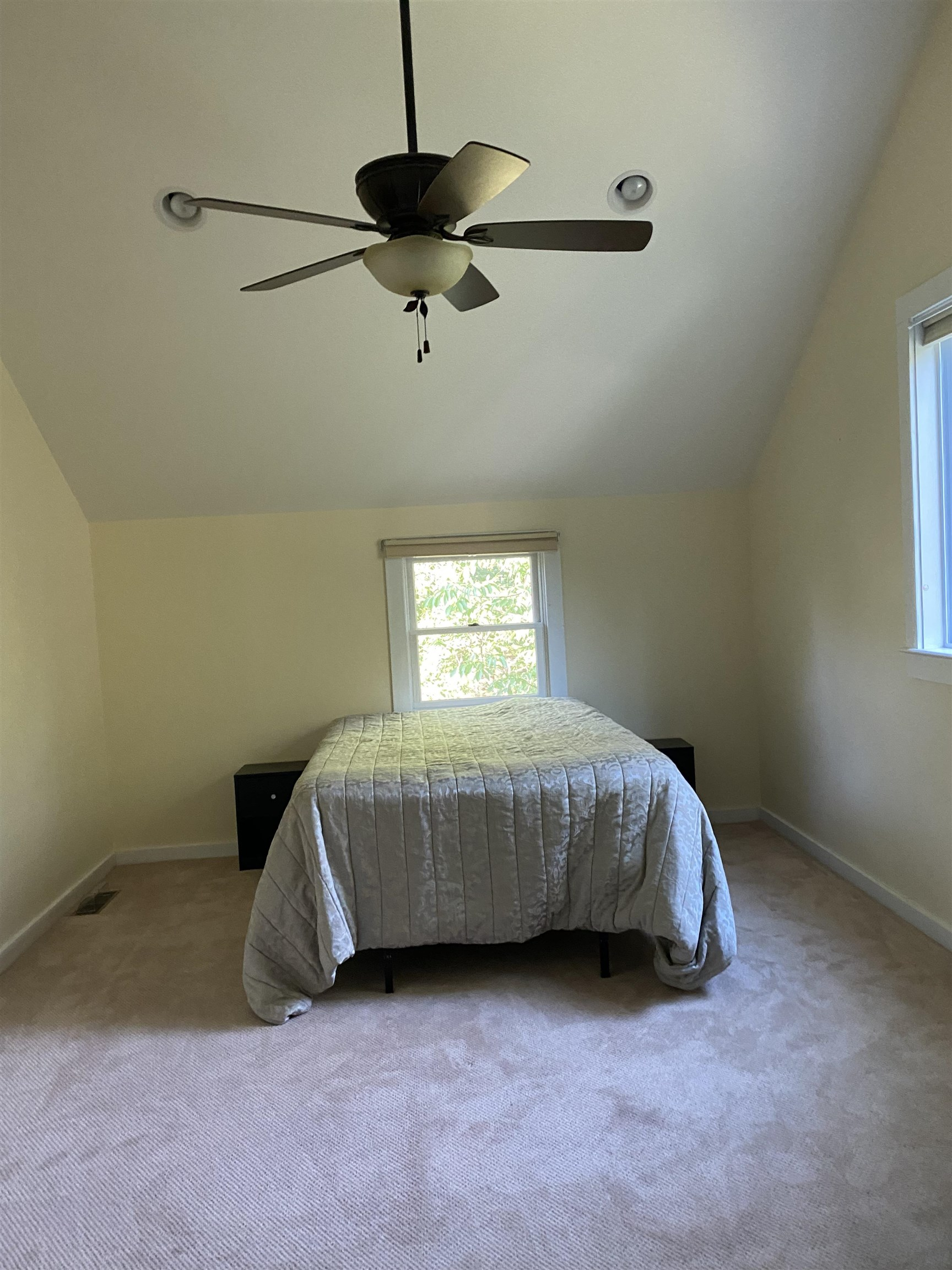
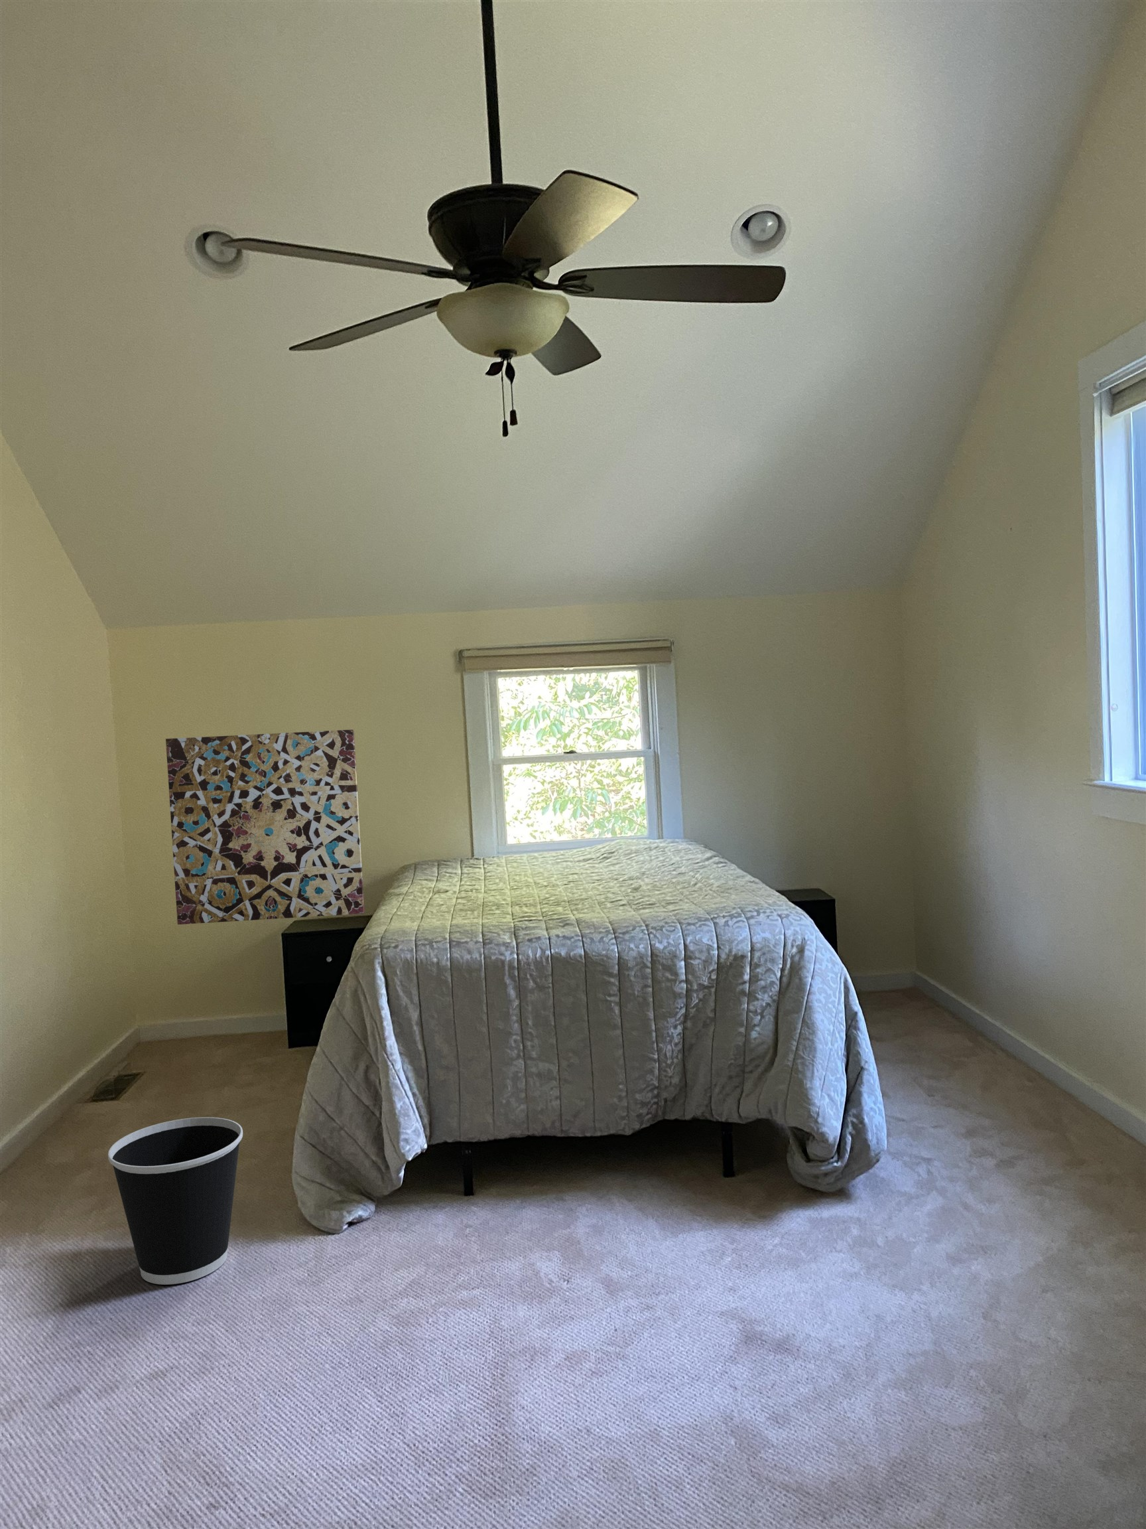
+ wastebasket (181, 1202)
+ wall art (266, 826)
